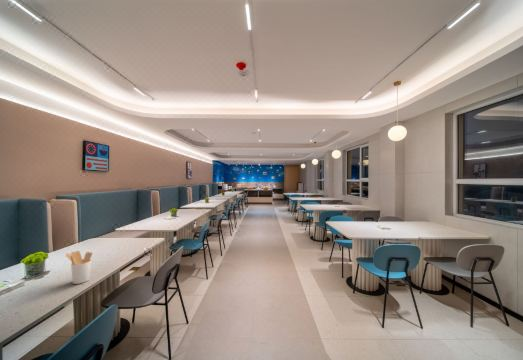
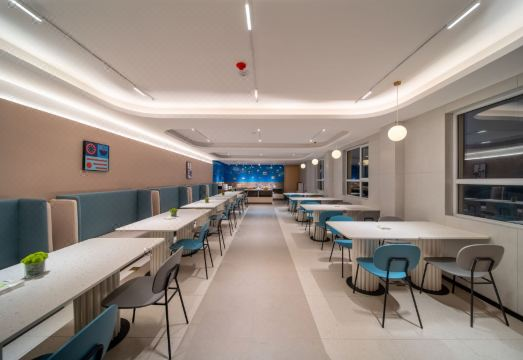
- utensil holder (78, 266)
